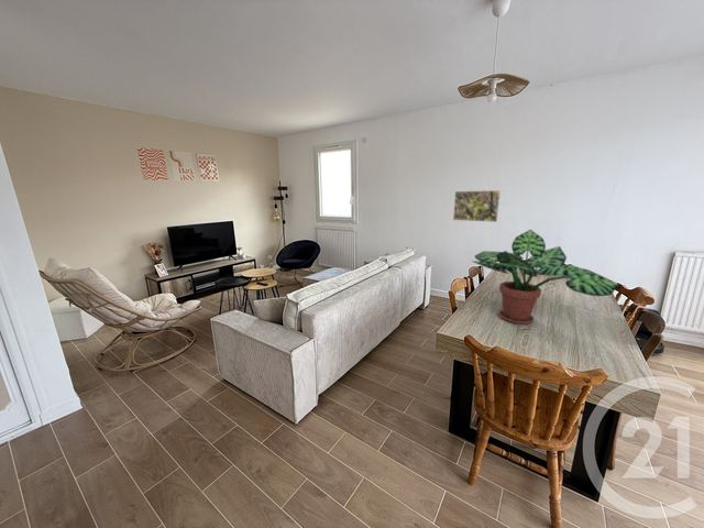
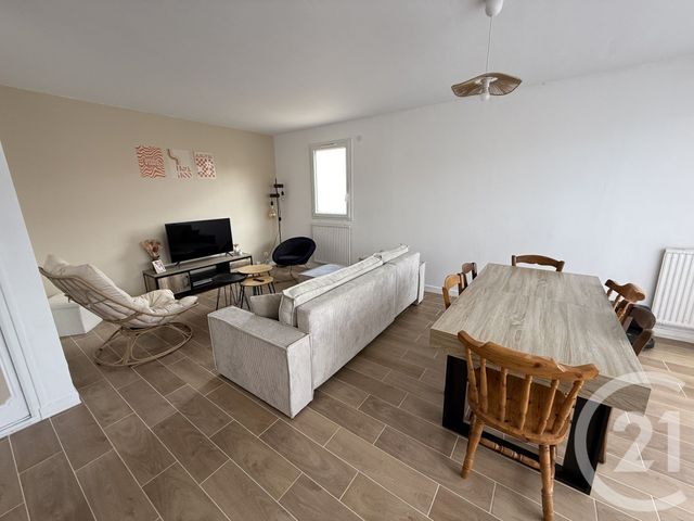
- potted plant (518, 278)
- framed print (475, 206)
